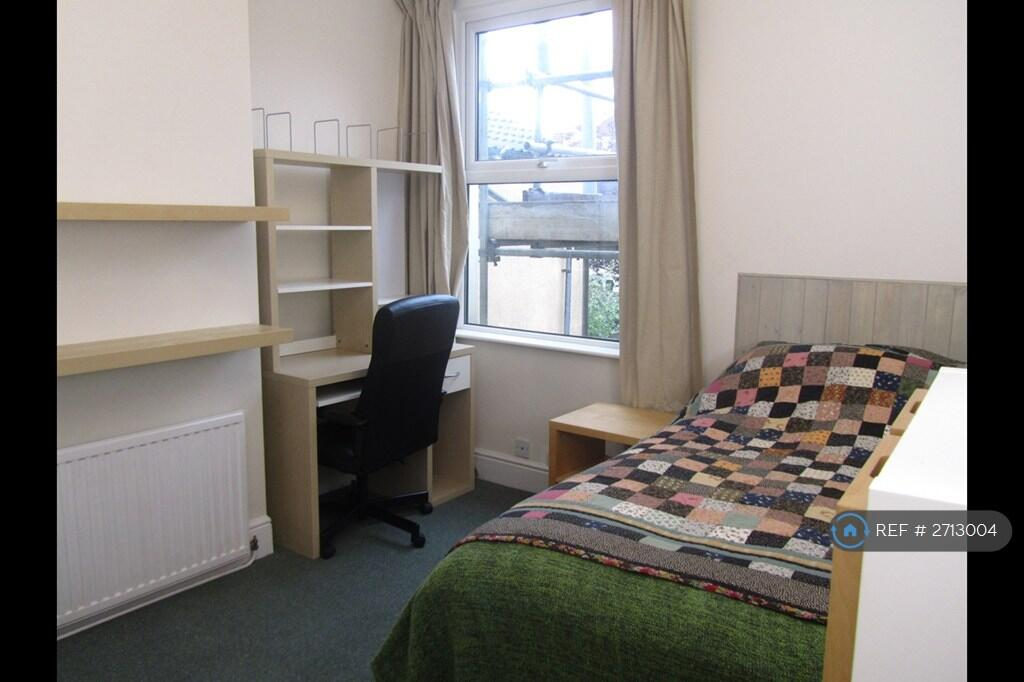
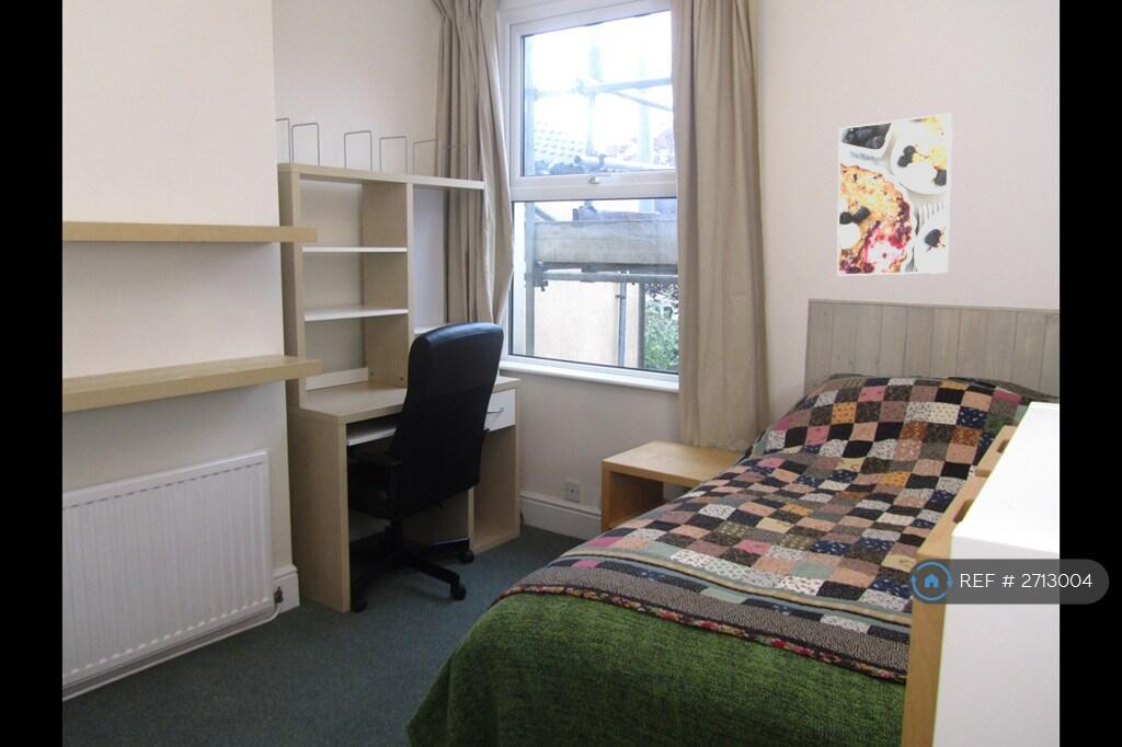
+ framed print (892, 198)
